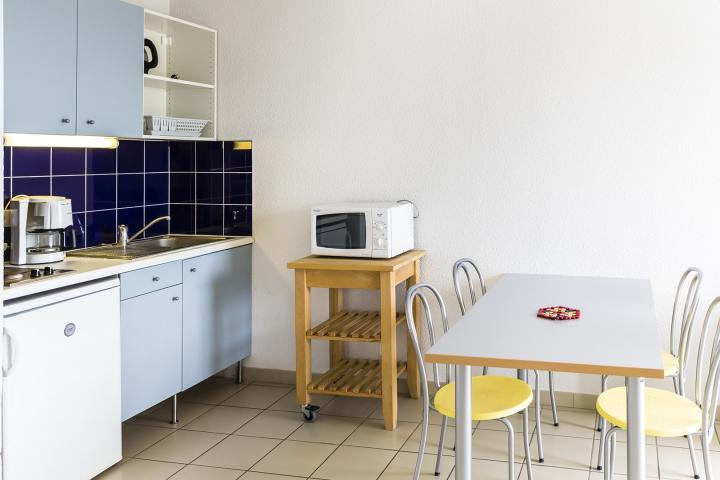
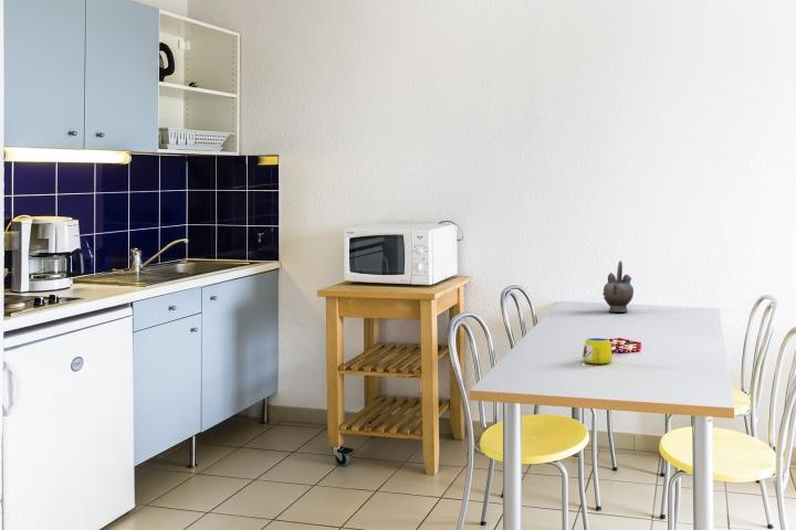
+ teapot (617, 286)
+ mug (597, 351)
